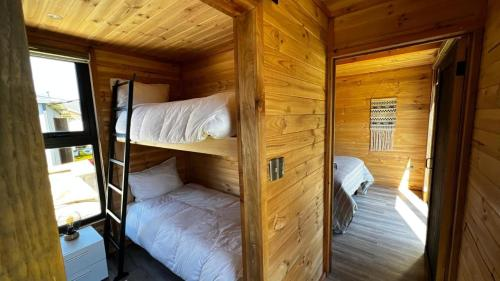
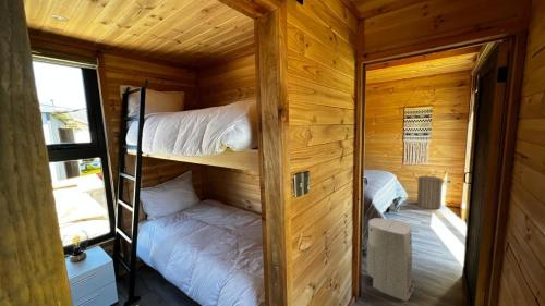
+ air purifier (389, 255)
+ laundry hamper (429, 189)
